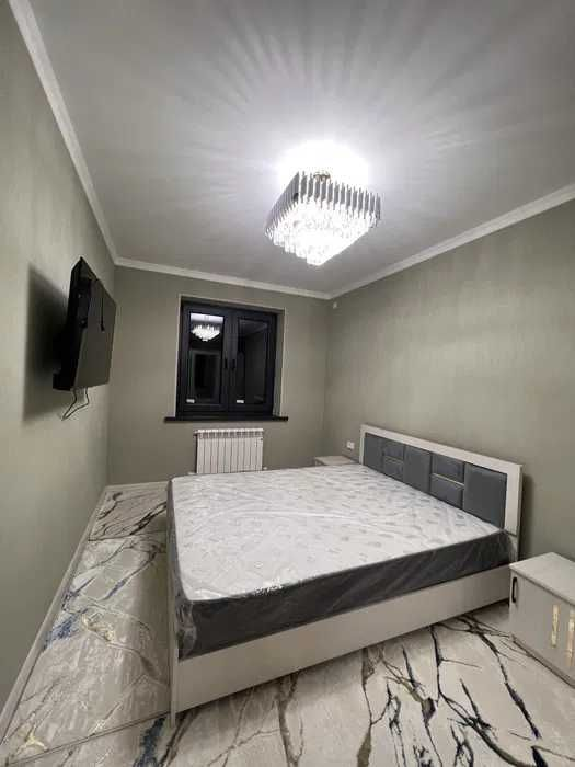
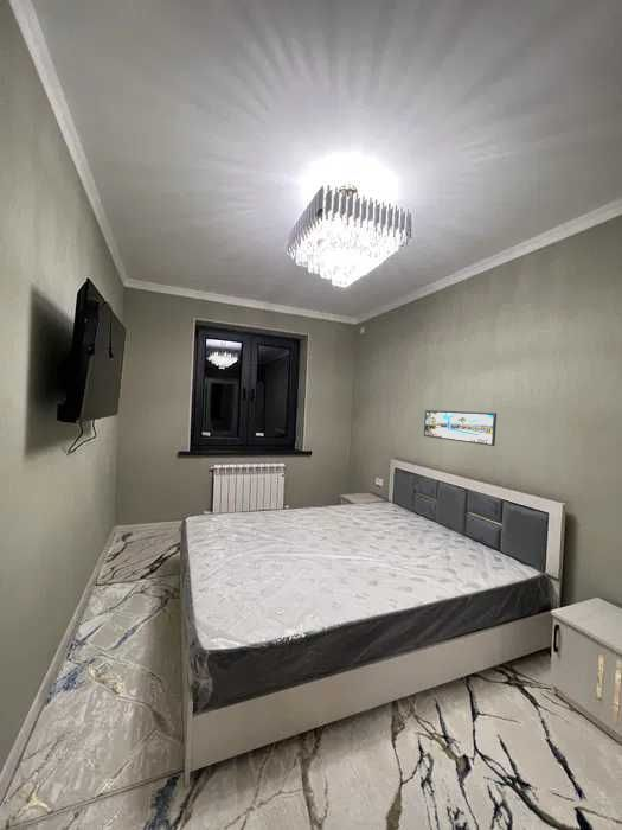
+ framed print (455, 426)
